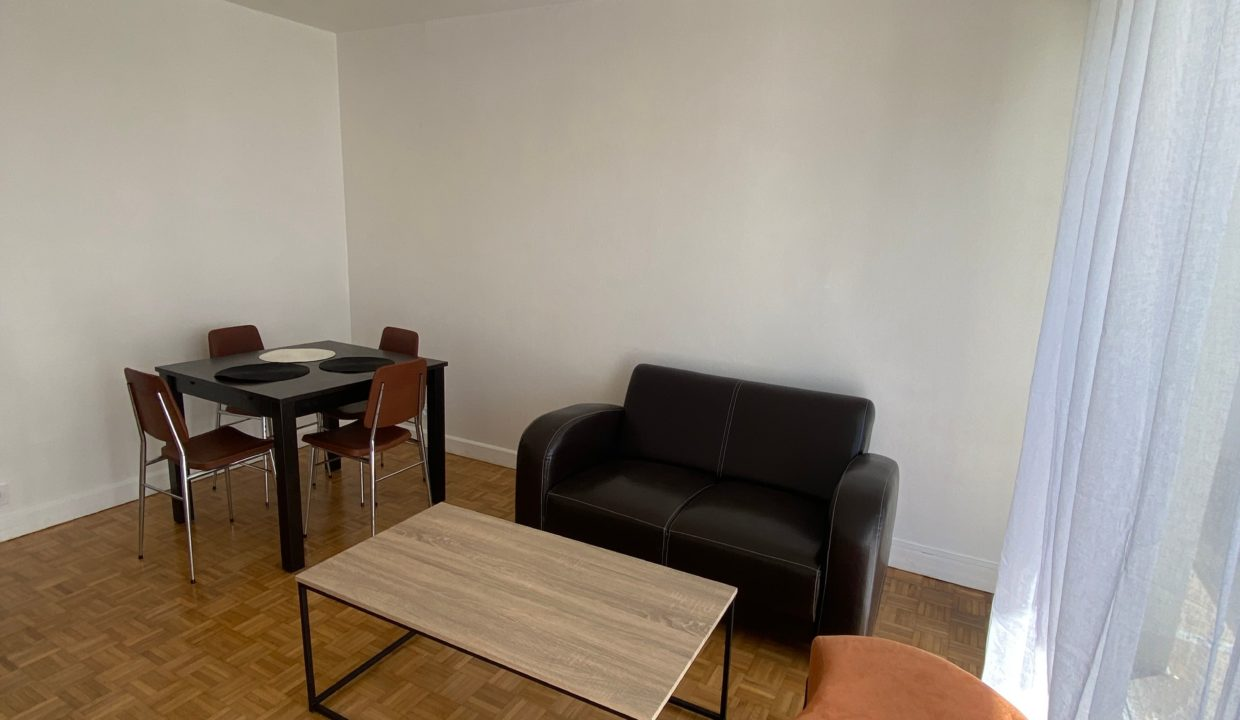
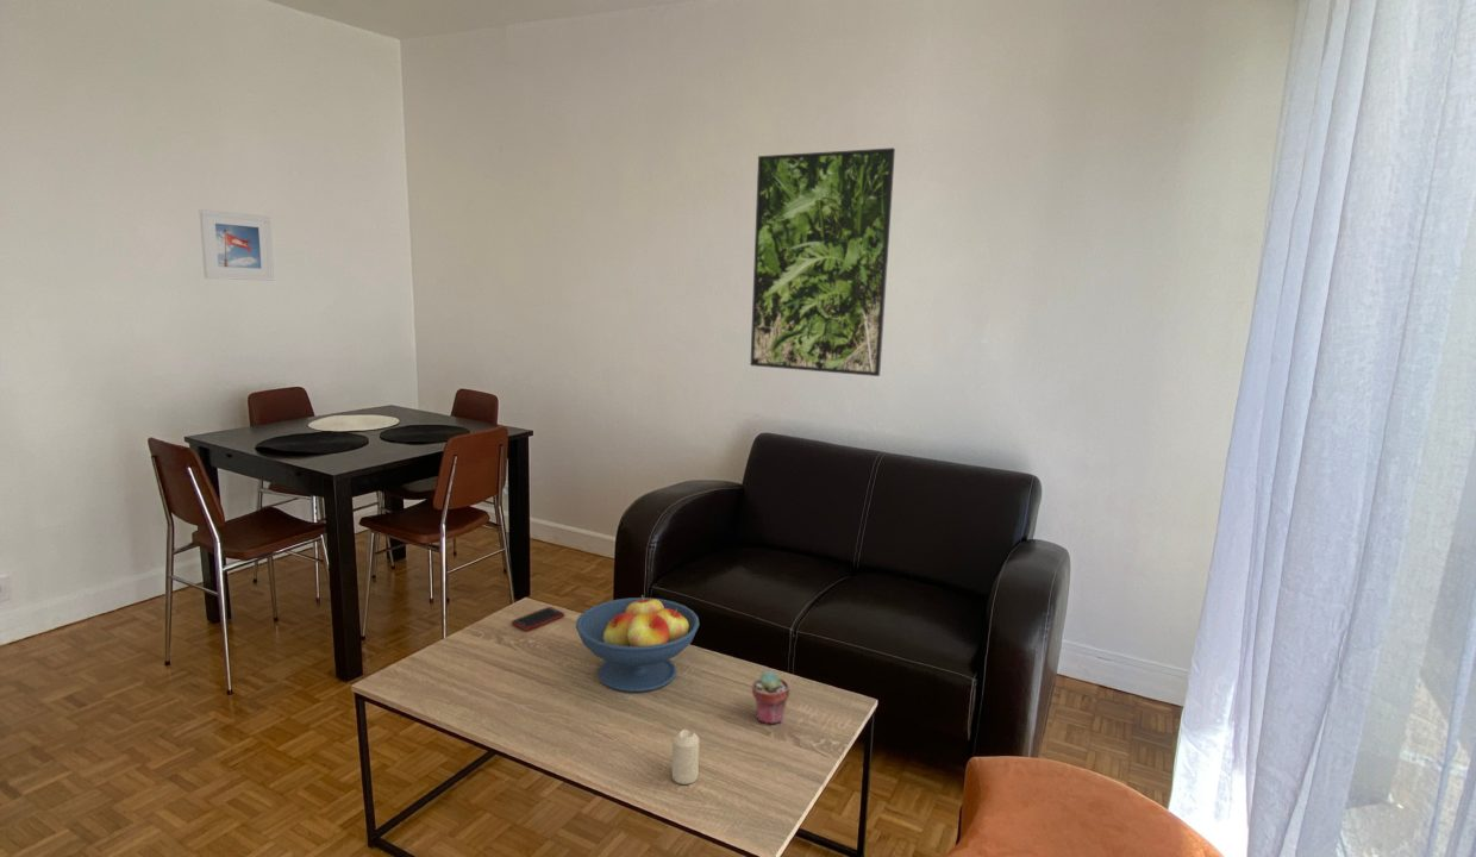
+ candle (686, 755)
+ fruit bowl (637, 637)
+ potted succulent (770, 694)
+ cell phone (538, 618)
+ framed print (238, 246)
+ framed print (818, 263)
